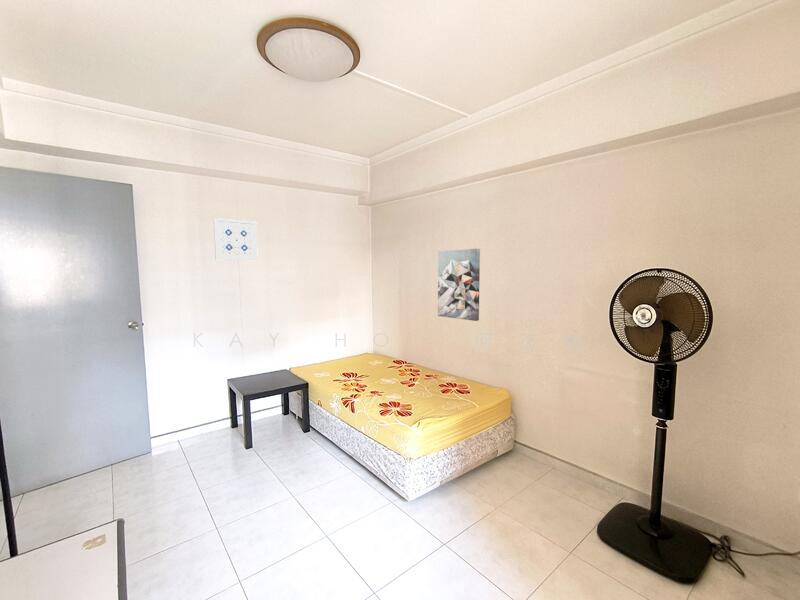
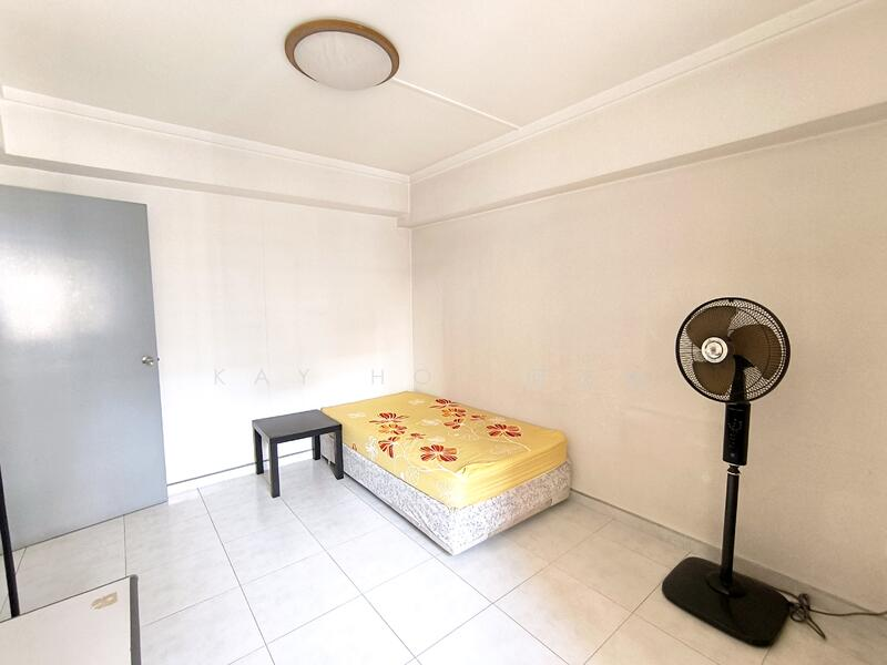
- wall art (457, 284)
- wall art (236, 240)
